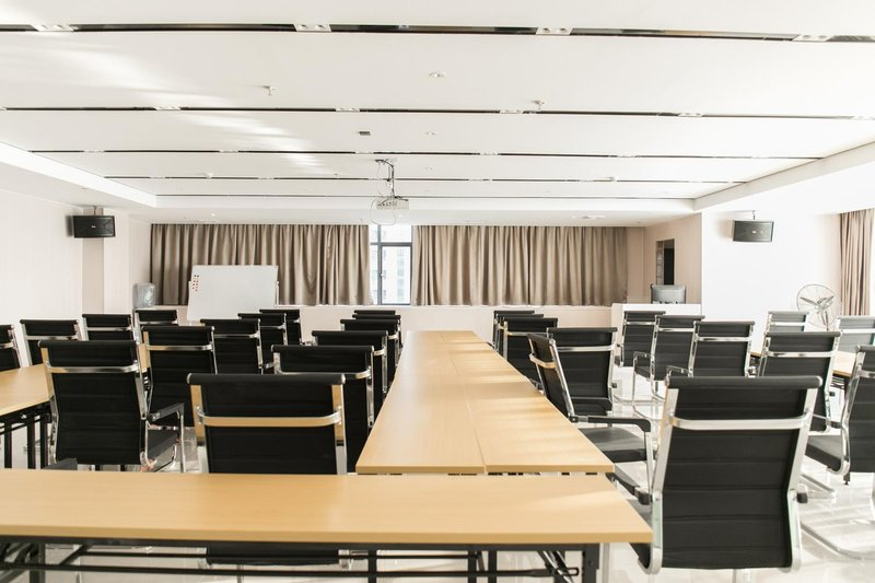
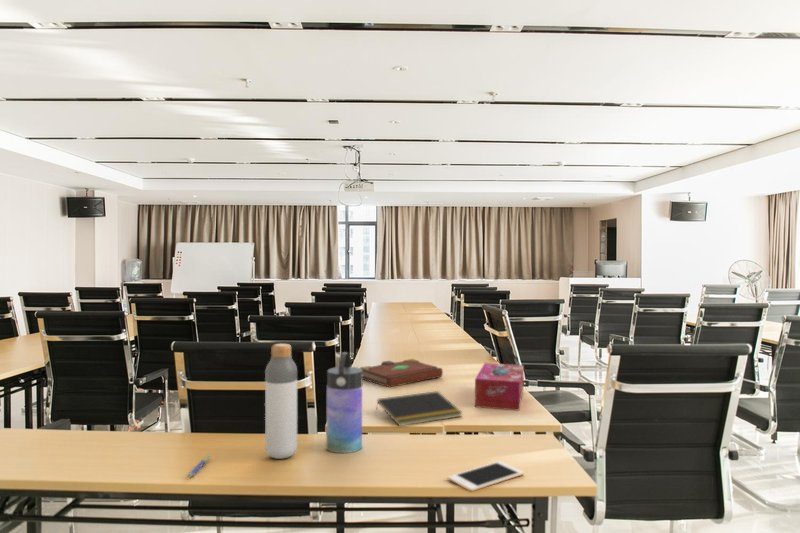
+ notepad (419, 407)
+ water bottle (344, 399)
+ tissue box (500, 384)
+ cell phone (486, 475)
+ bottle (281, 400)
+ pen (200, 464)
+ book (401, 371)
